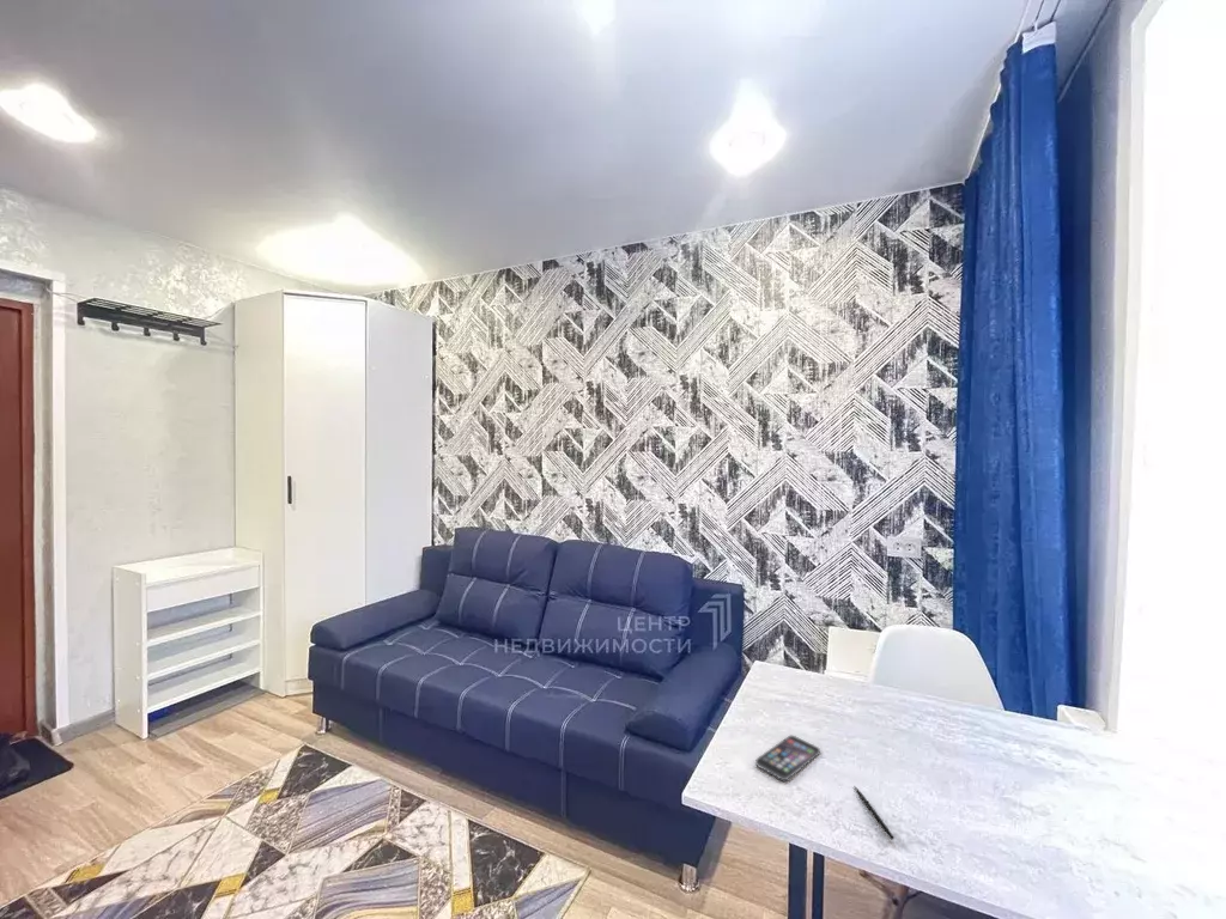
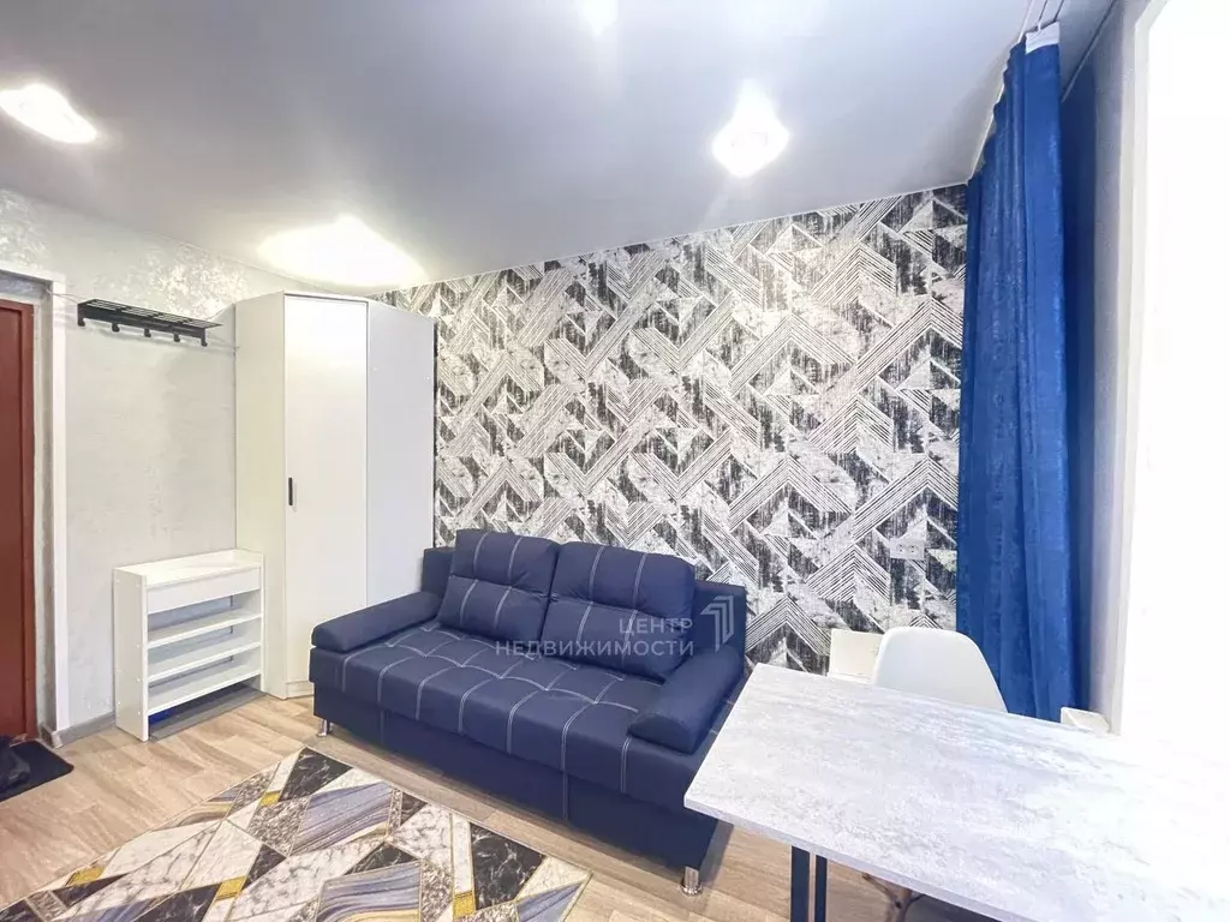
- smartphone (788, 756)
- pen (872, 809)
